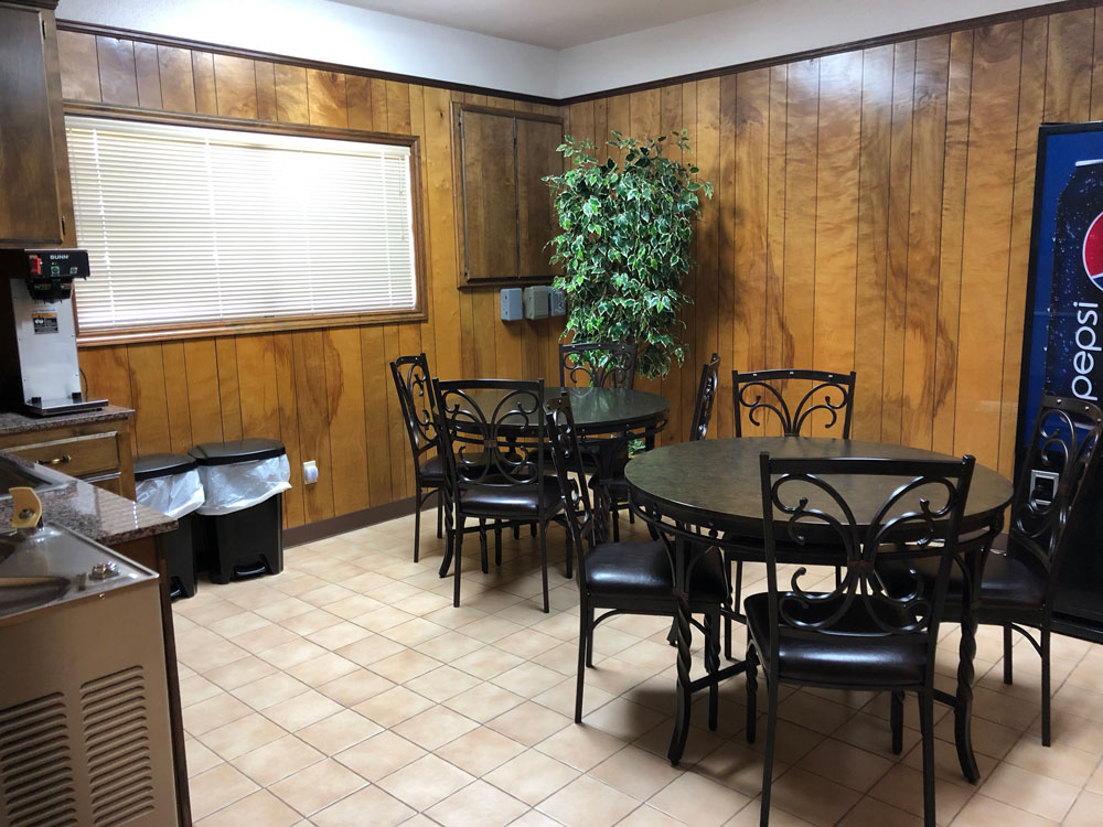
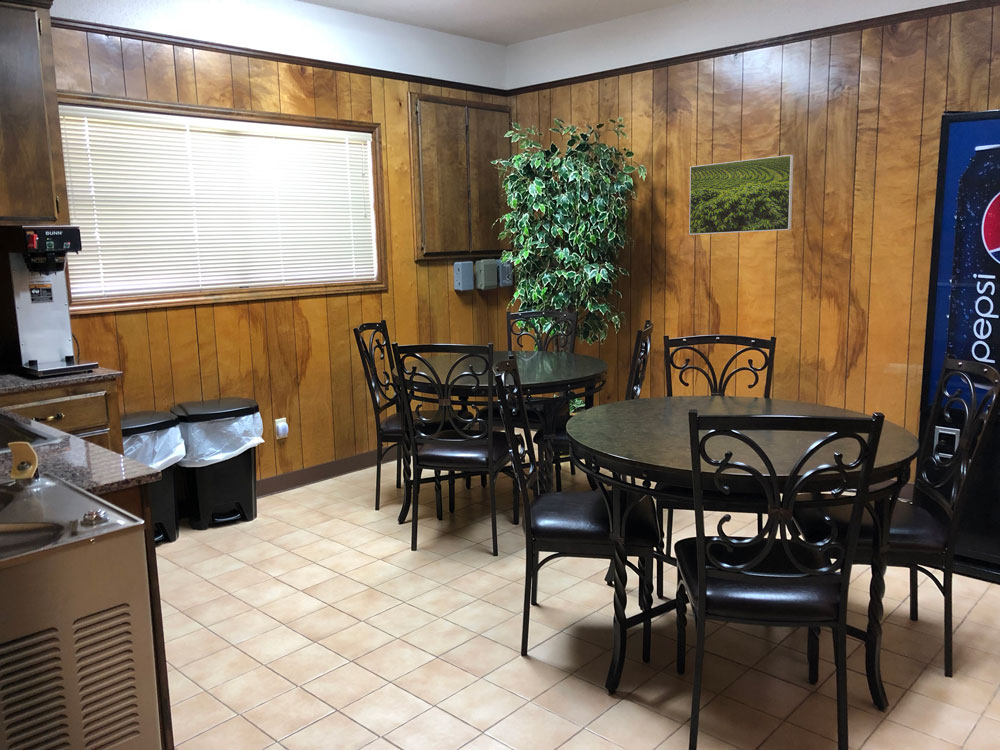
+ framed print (738, 196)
